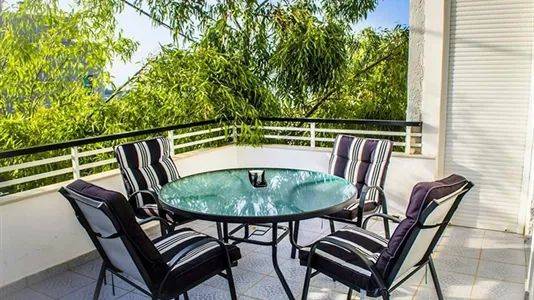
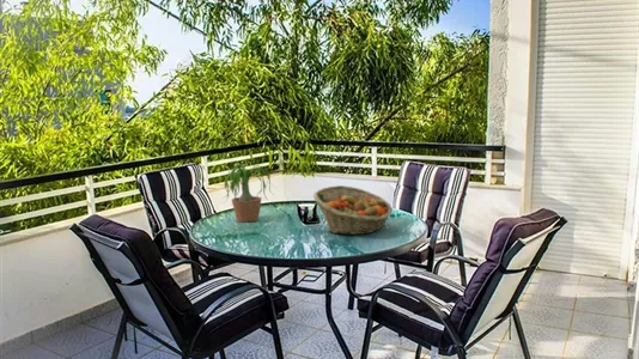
+ potted plant (249, 193)
+ fruit basket (353, 208)
